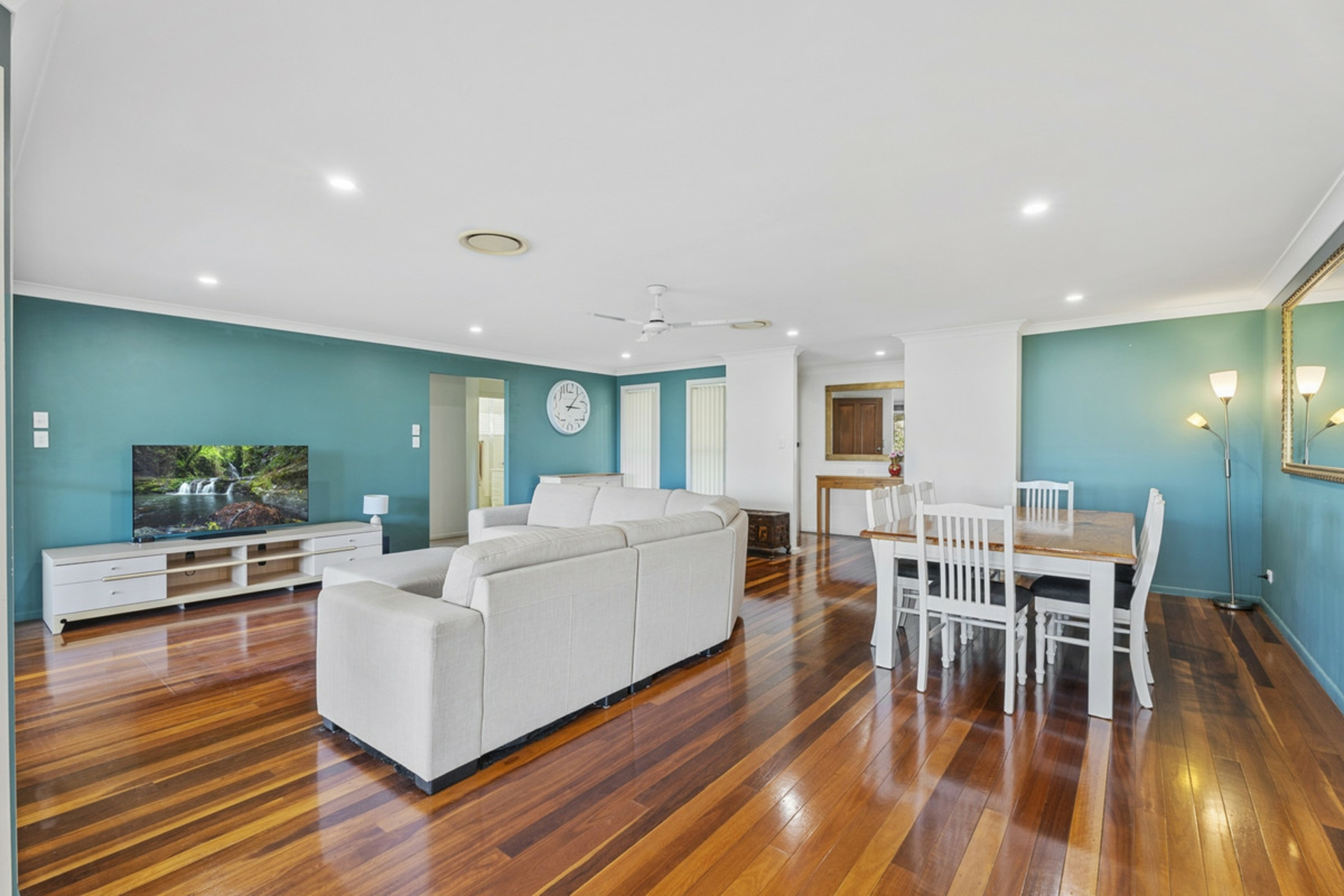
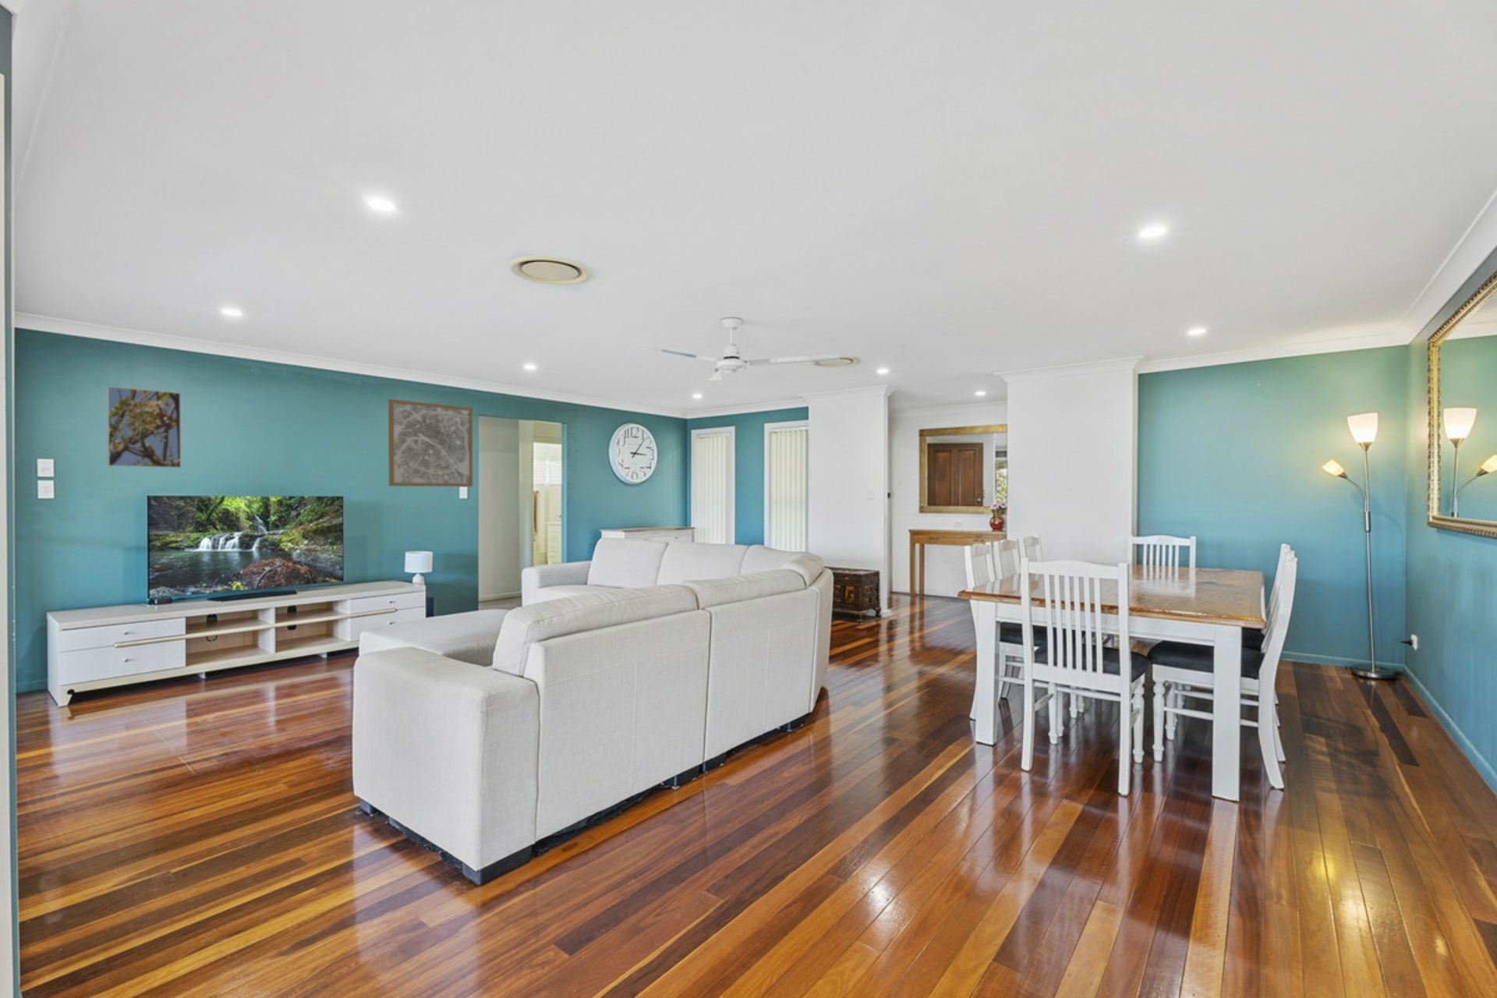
+ wall art (432, 444)
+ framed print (145, 428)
